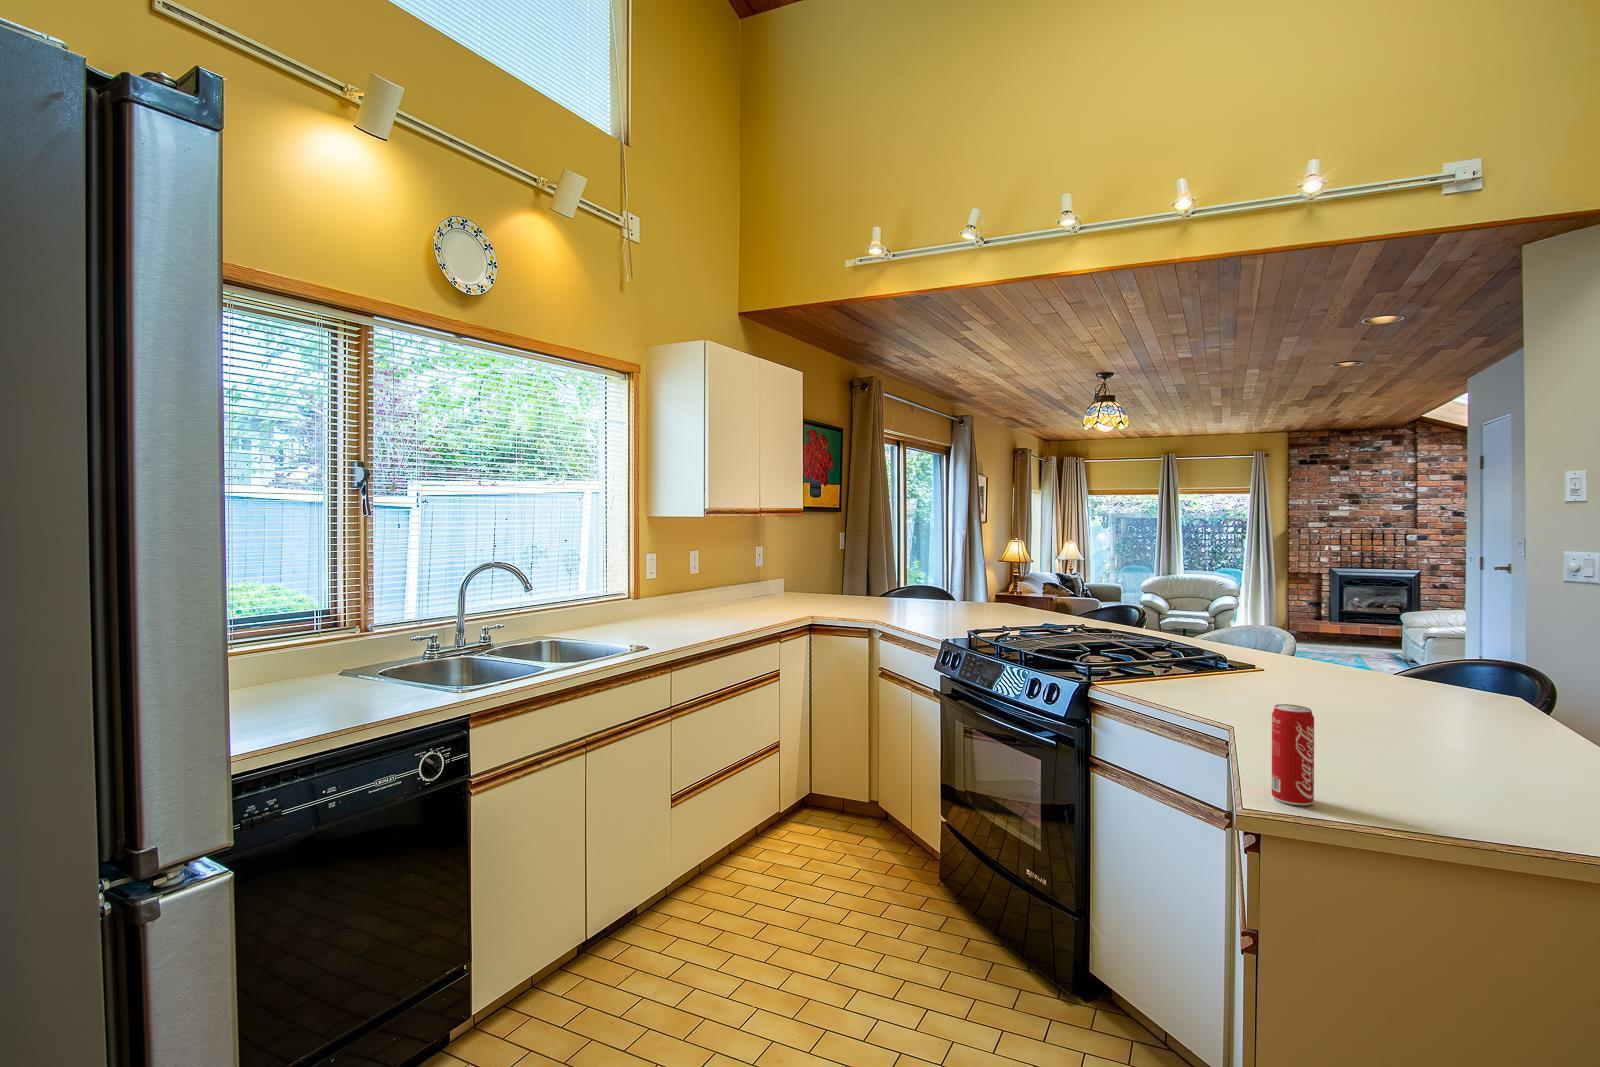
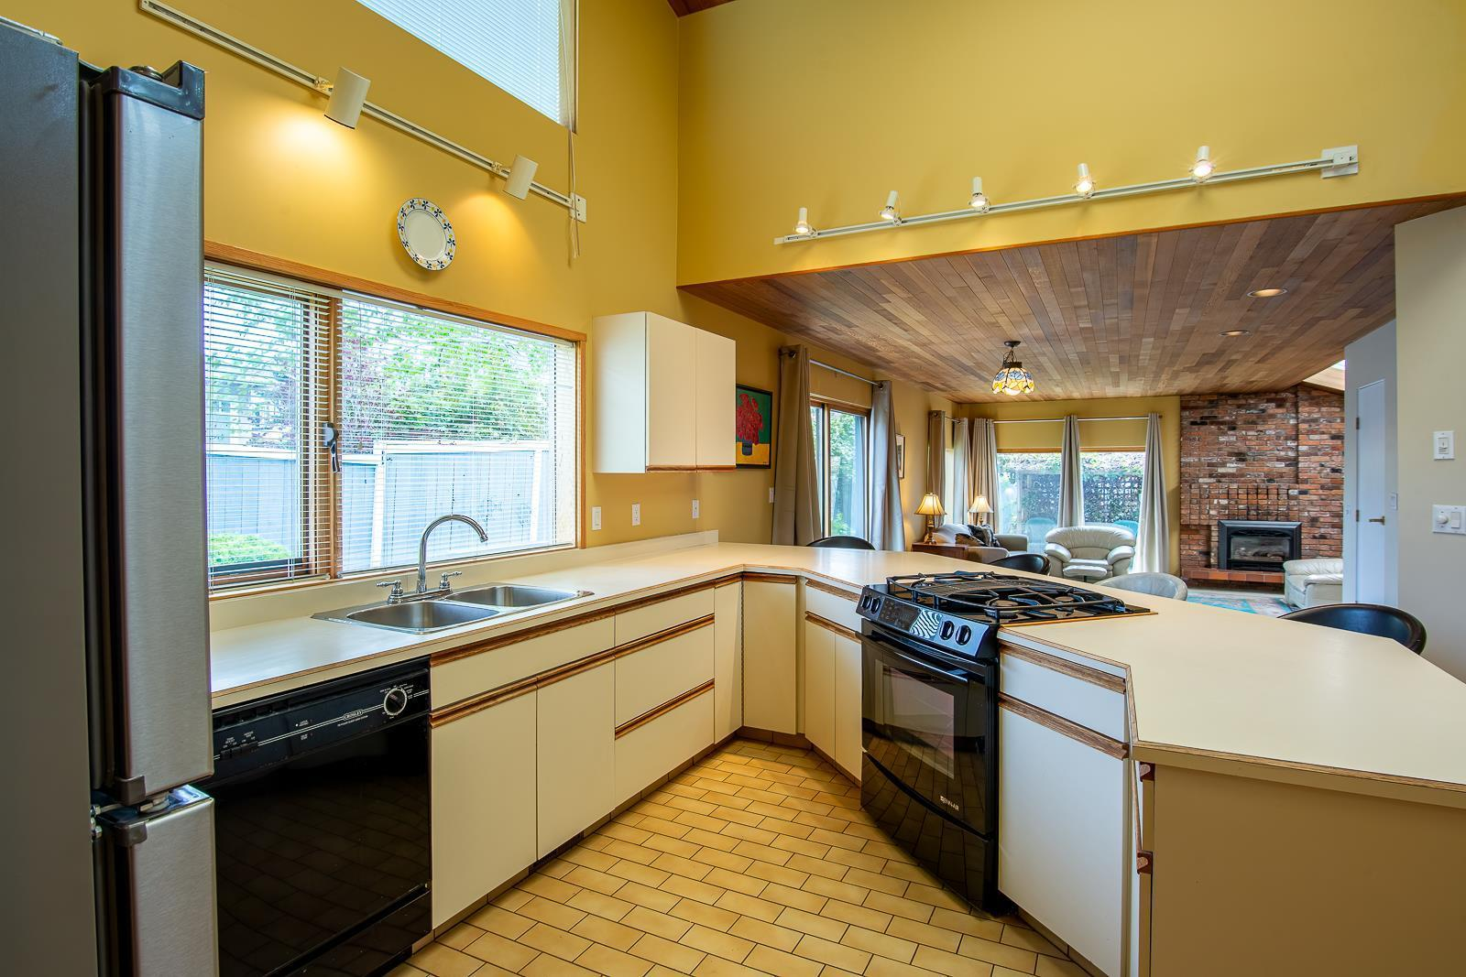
- beverage can (1292, 753)
